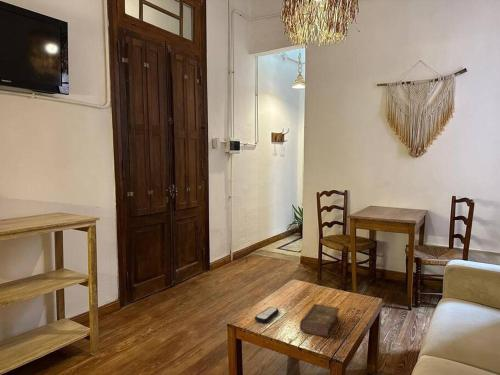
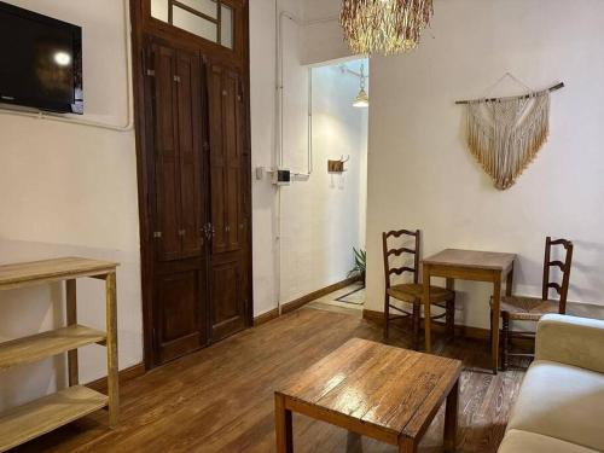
- book (320, 318)
- remote control (267, 314)
